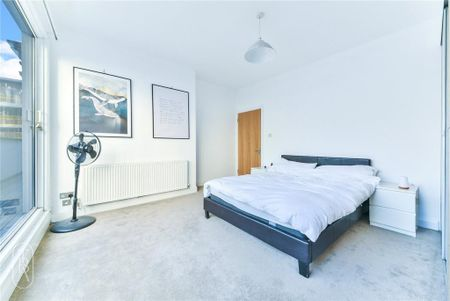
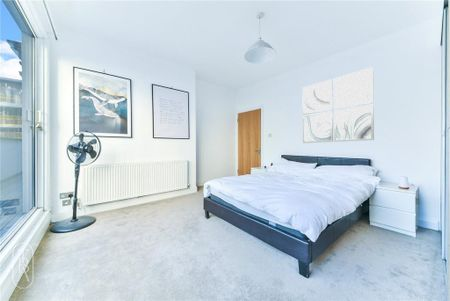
+ wall art (332, 109)
